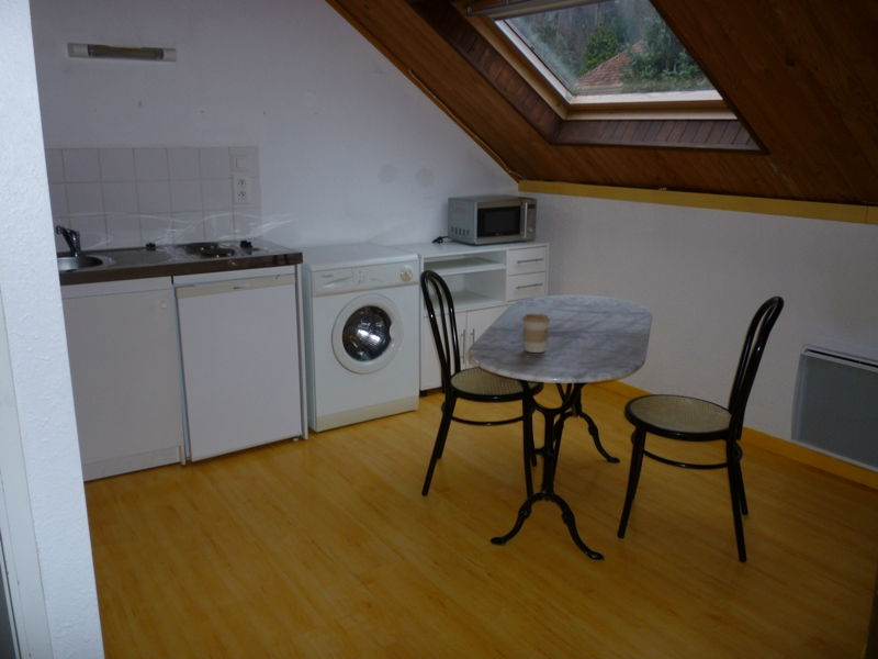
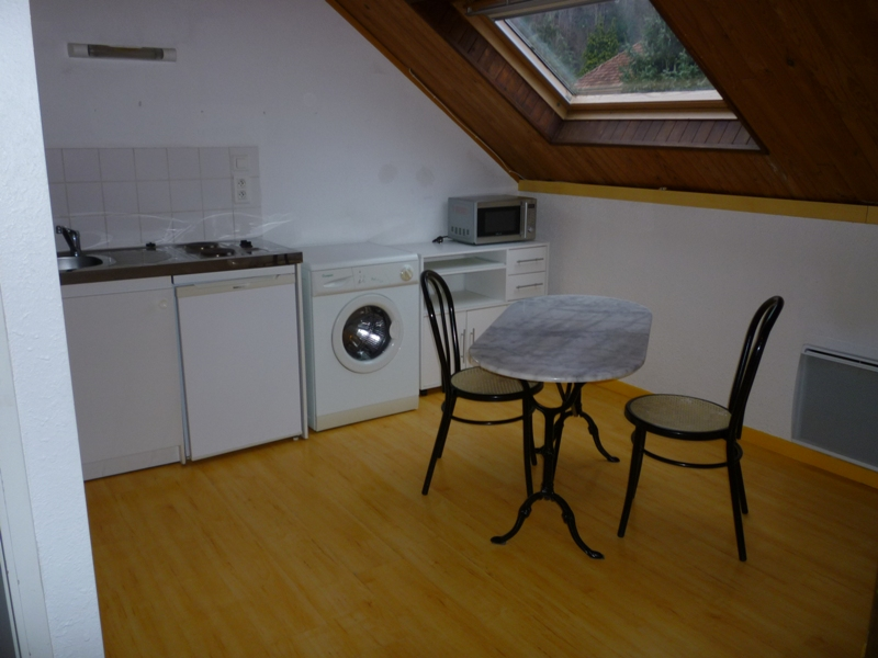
- coffee cup (536, 332)
